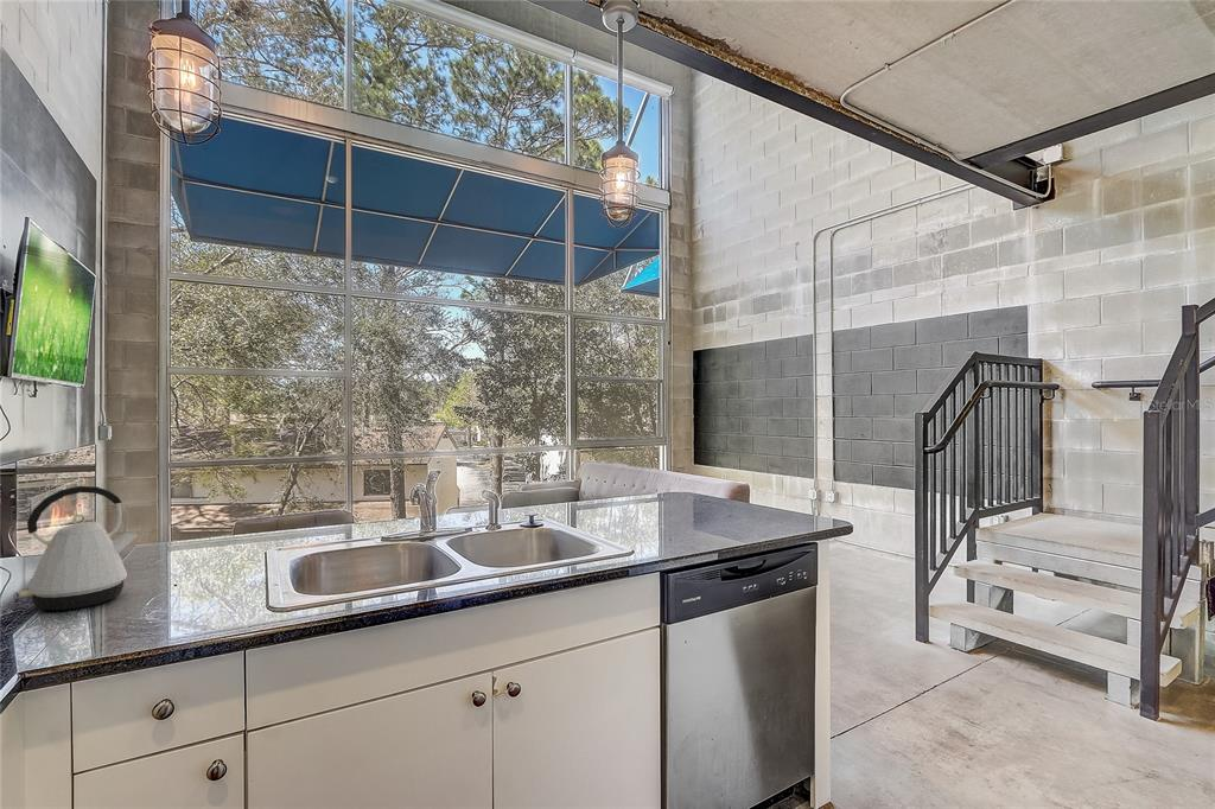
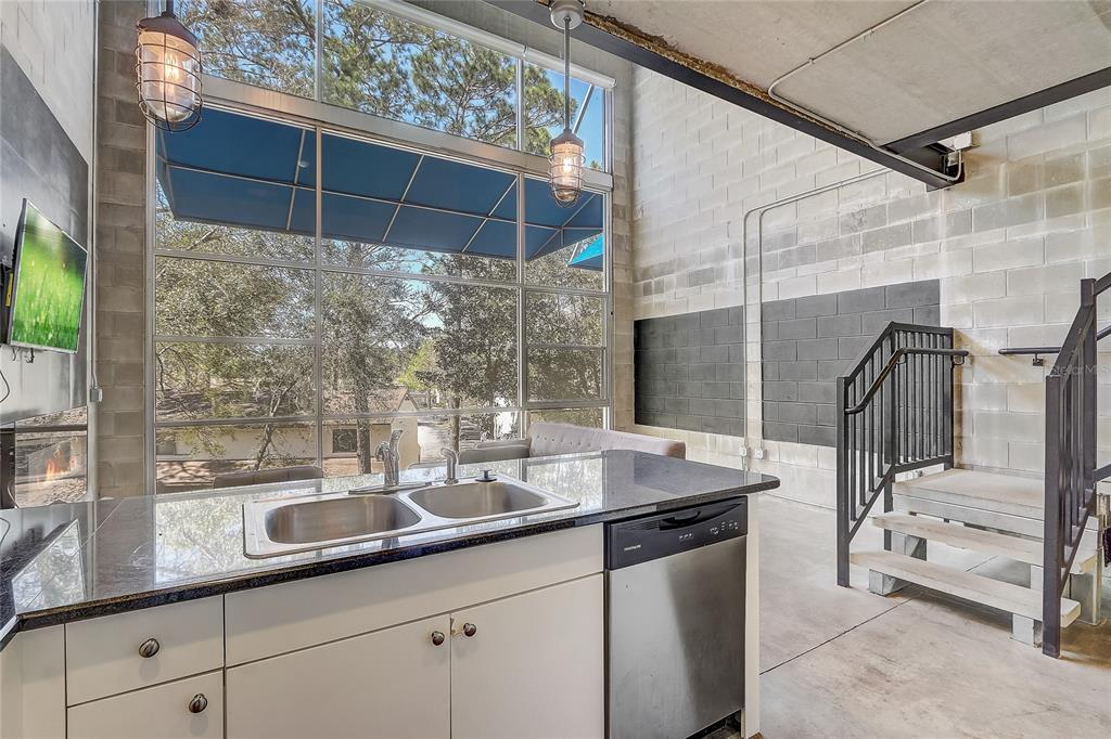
- kettle (82, 543)
